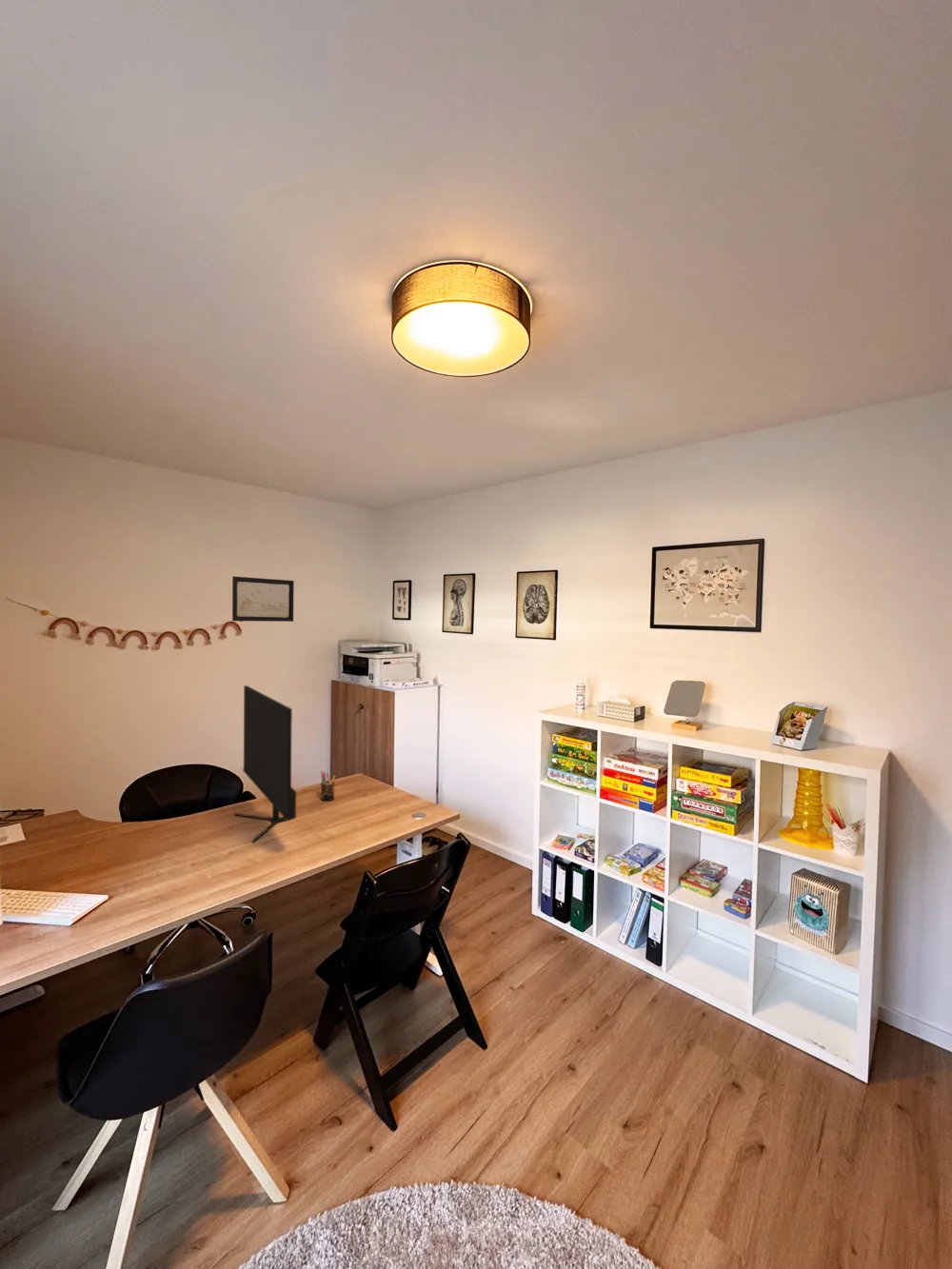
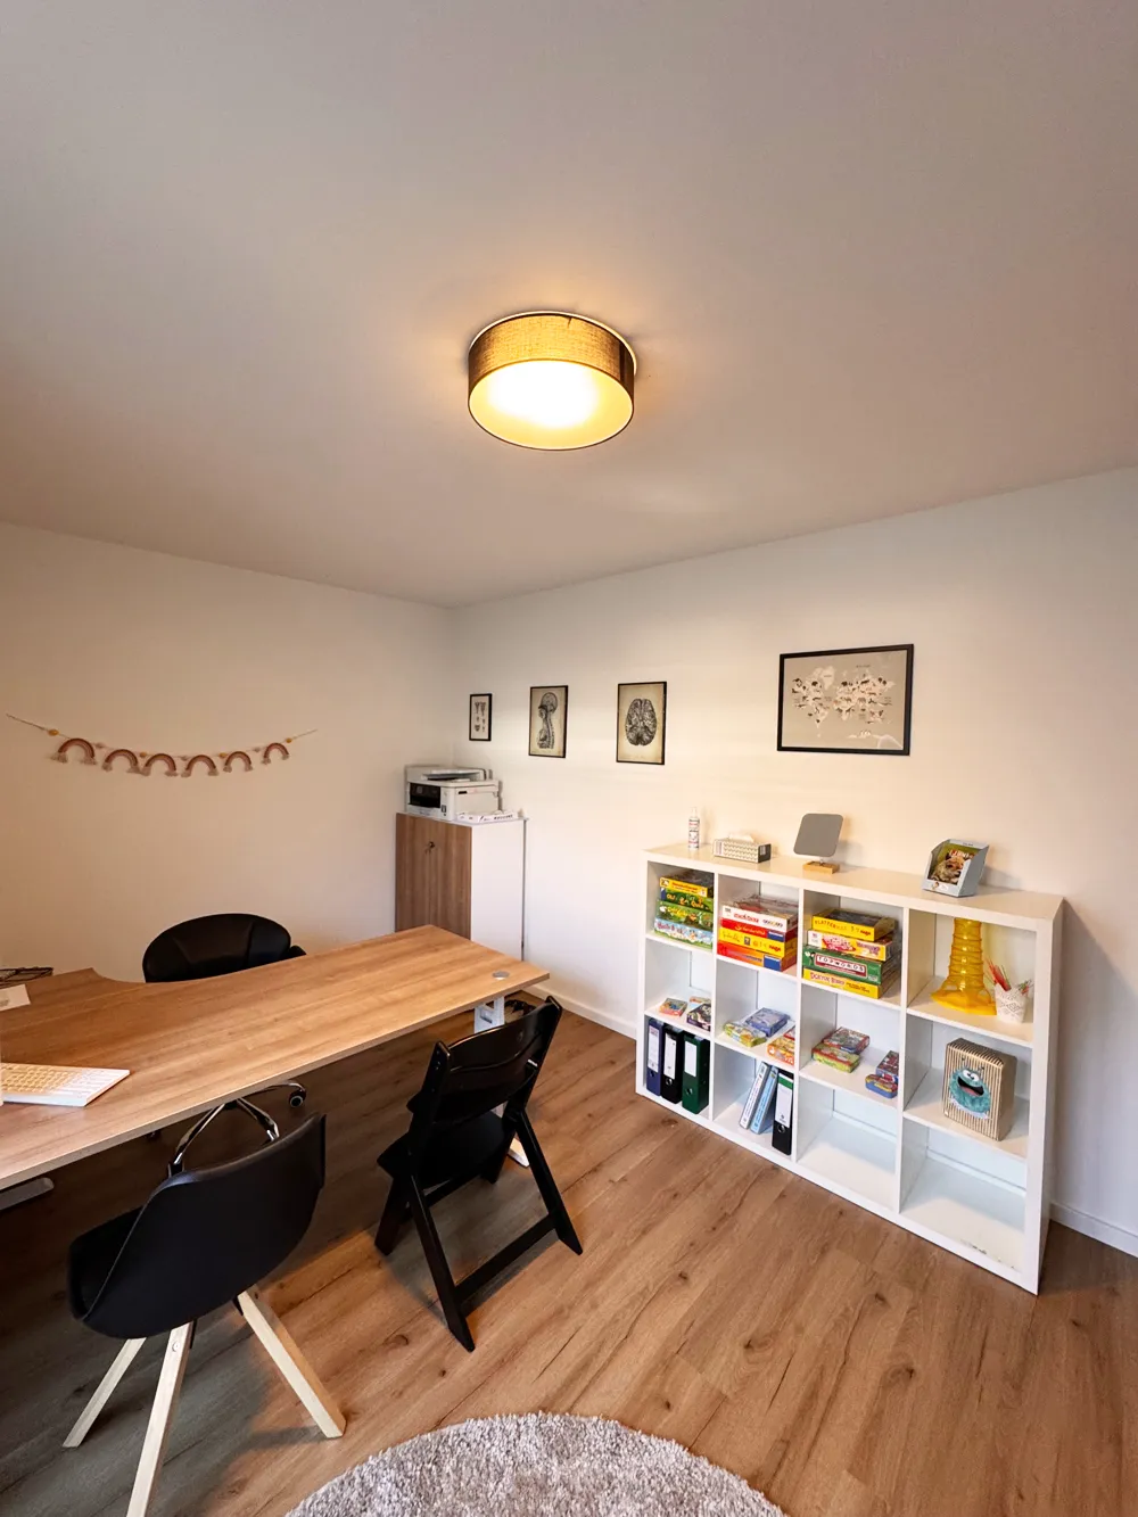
- pen holder (326, 785)
- wall art (264, 600)
- monitor (266, 760)
